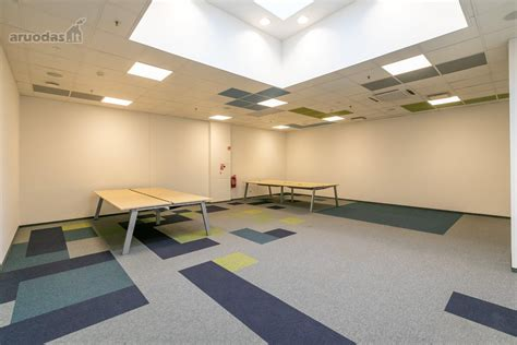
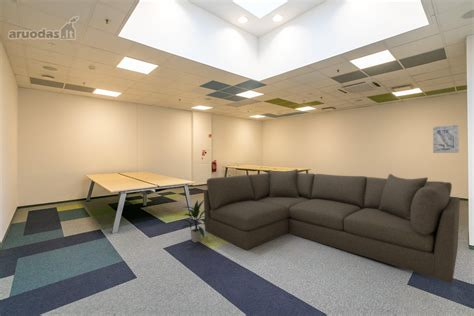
+ sofa (314, 206)
+ wall art (445, 139)
+ indoor plant (195, 221)
